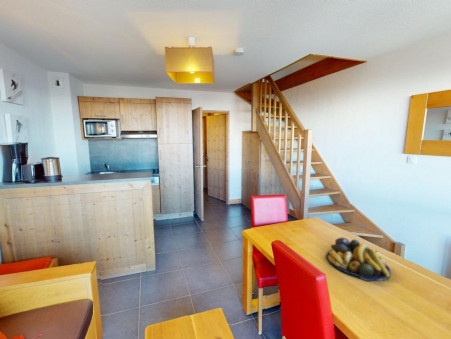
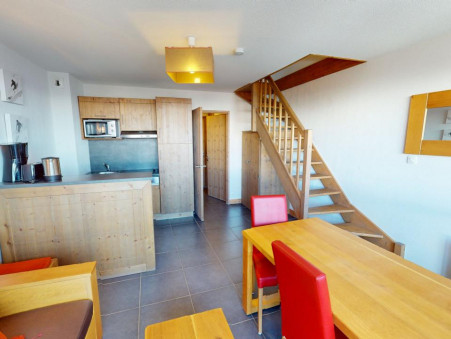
- fruit bowl (357, 253)
